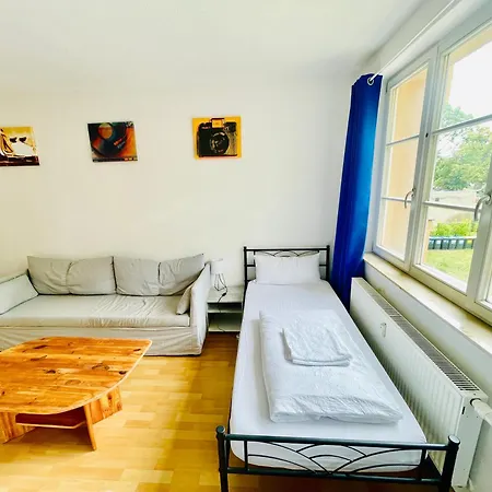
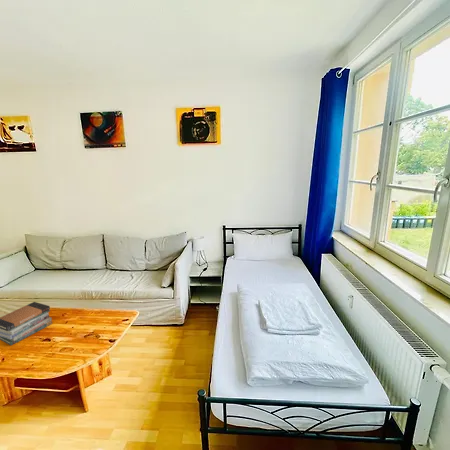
+ book stack (23, 322)
